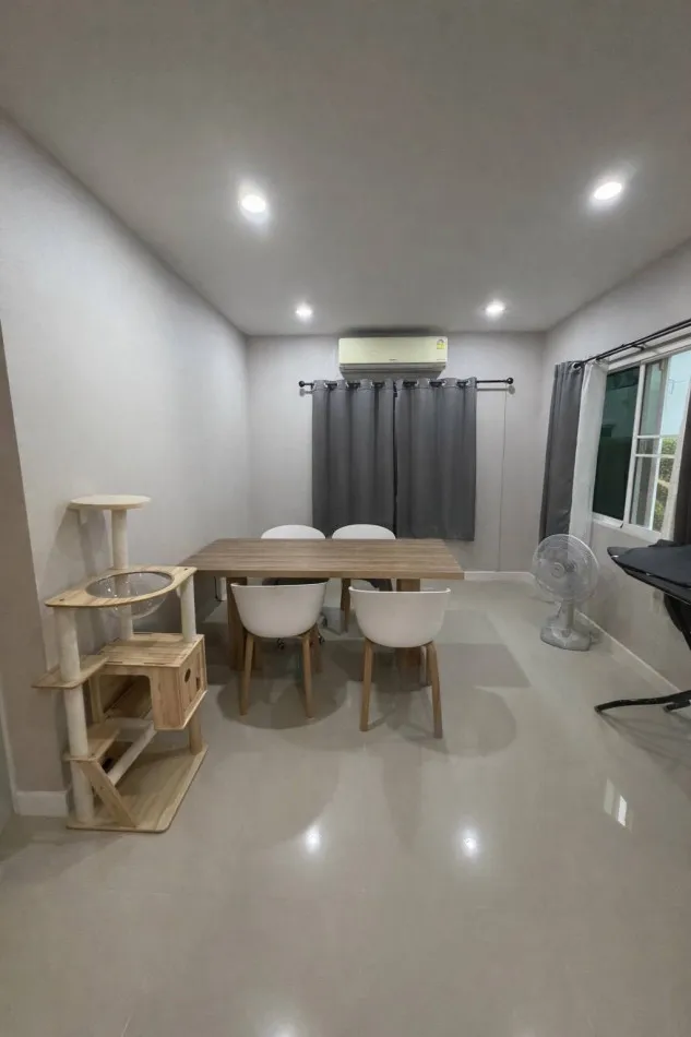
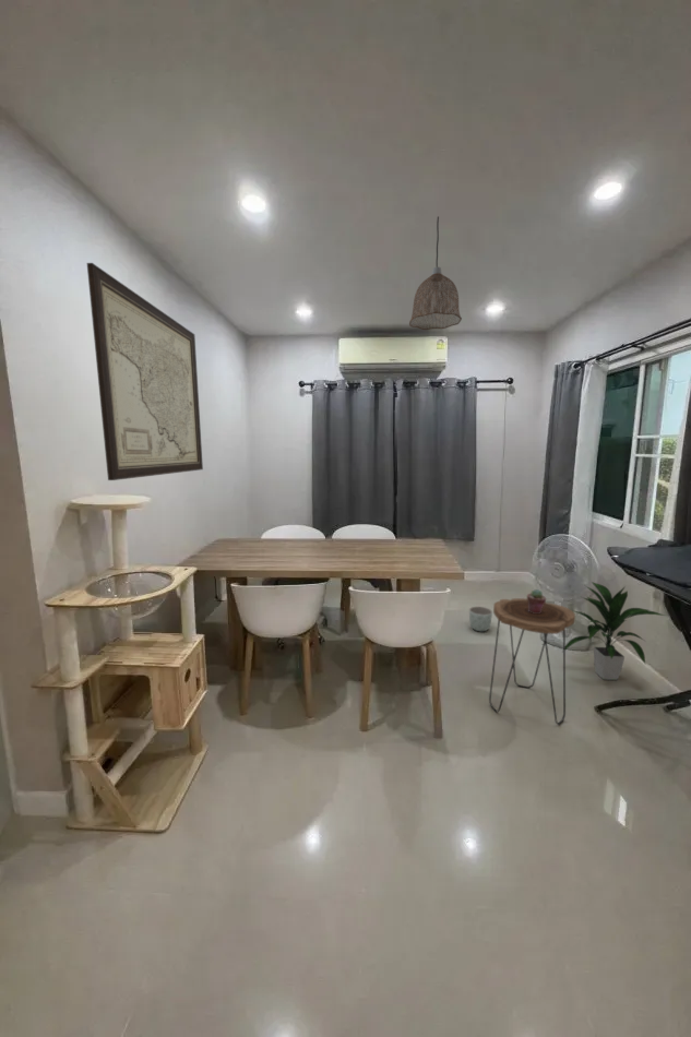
+ side table (538, 660)
+ planter (479, 619)
+ indoor plant (606, 629)
+ pendant lamp (436, 271)
+ potted succulent (536, 599)
+ wall art (159, 393)
